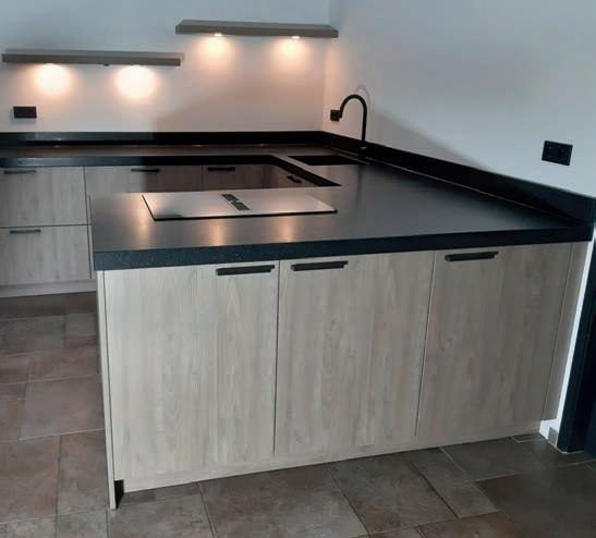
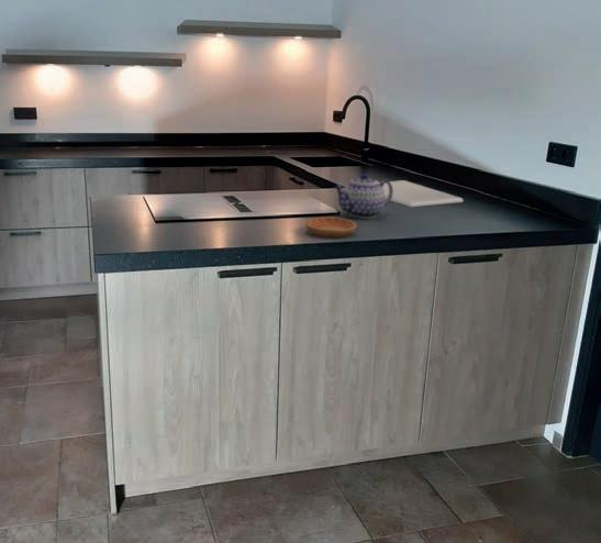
+ saucer (330, 228)
+ teapot (364, 193)
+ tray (407, 192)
